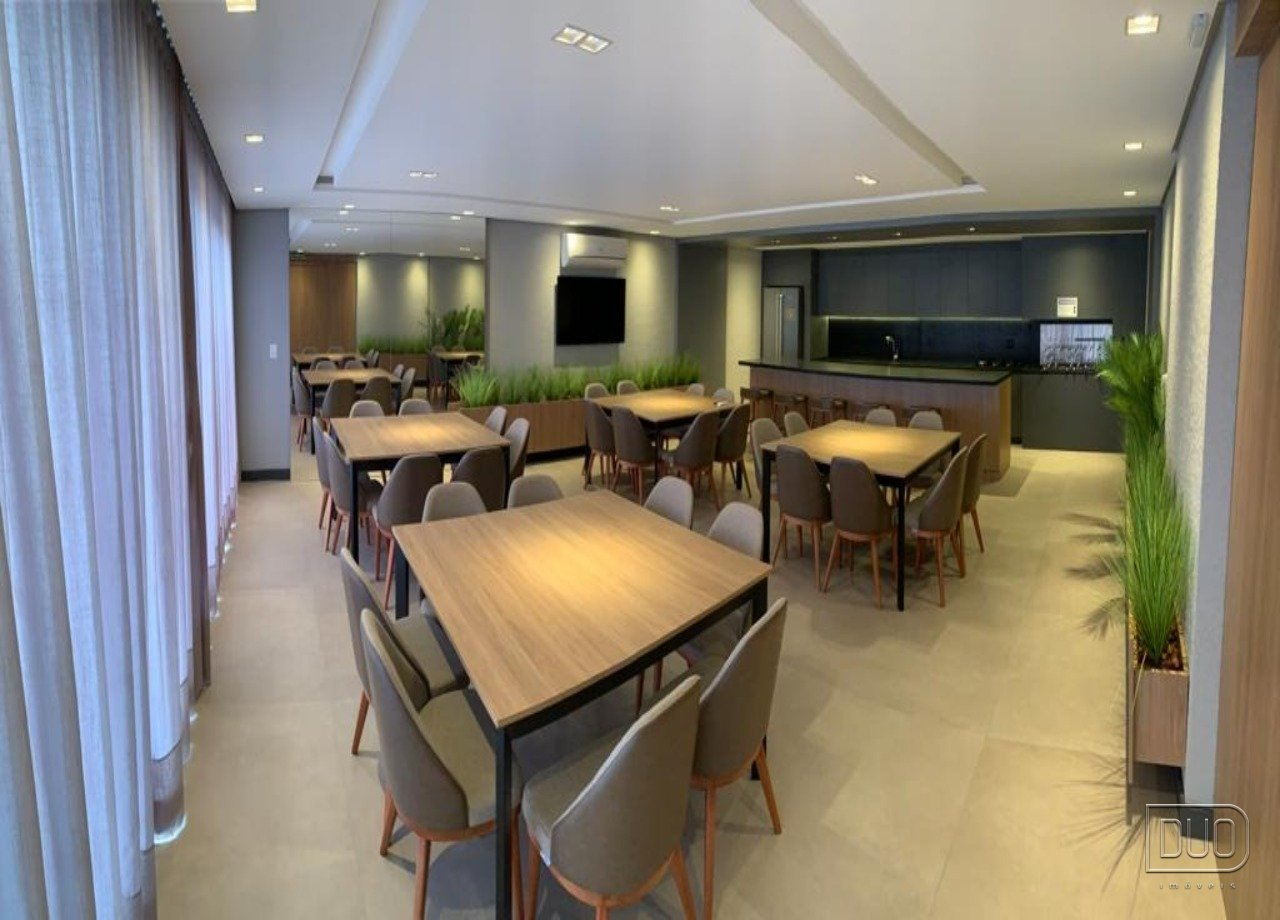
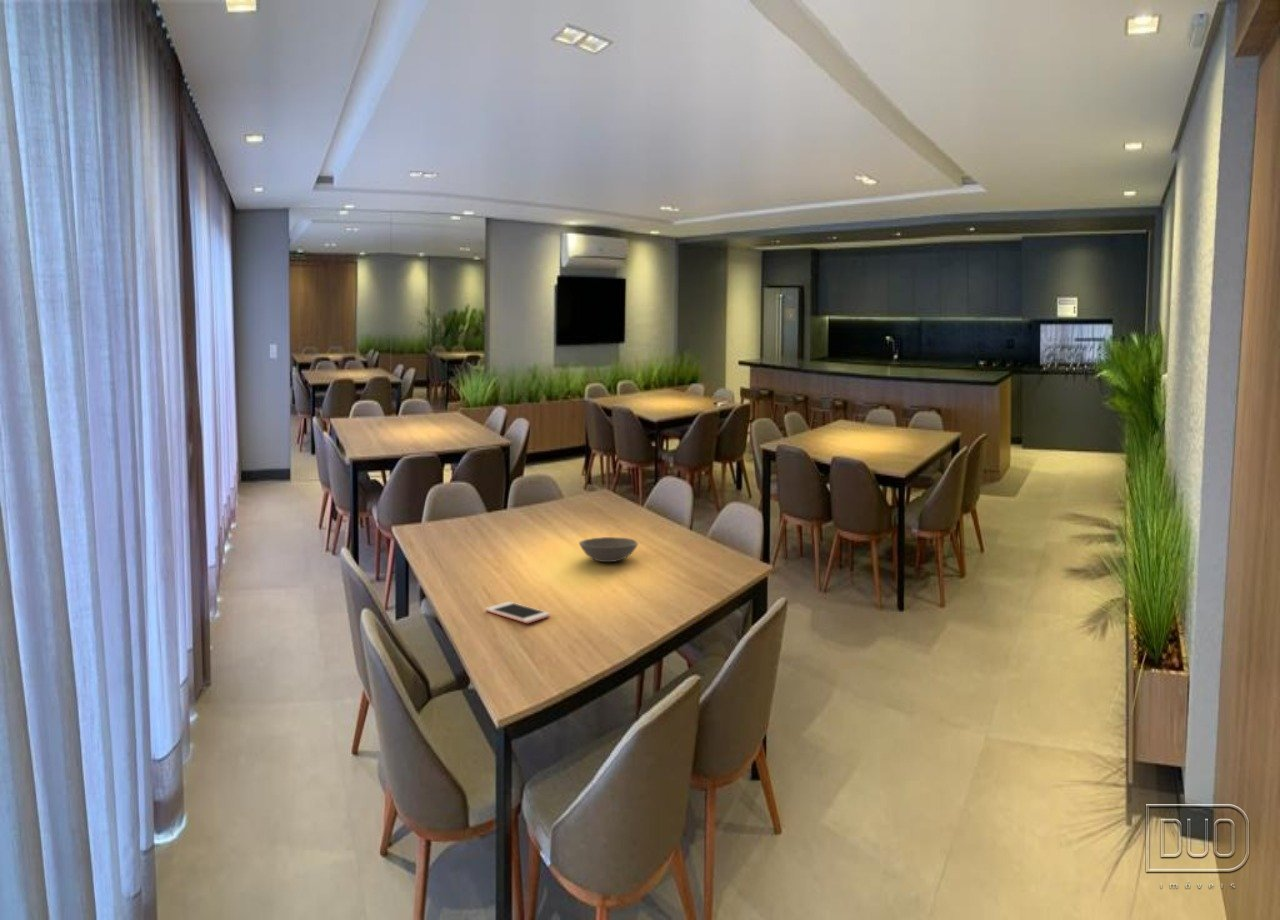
+ soup bowl (608, 550)
+ cell phone (517, 612)
